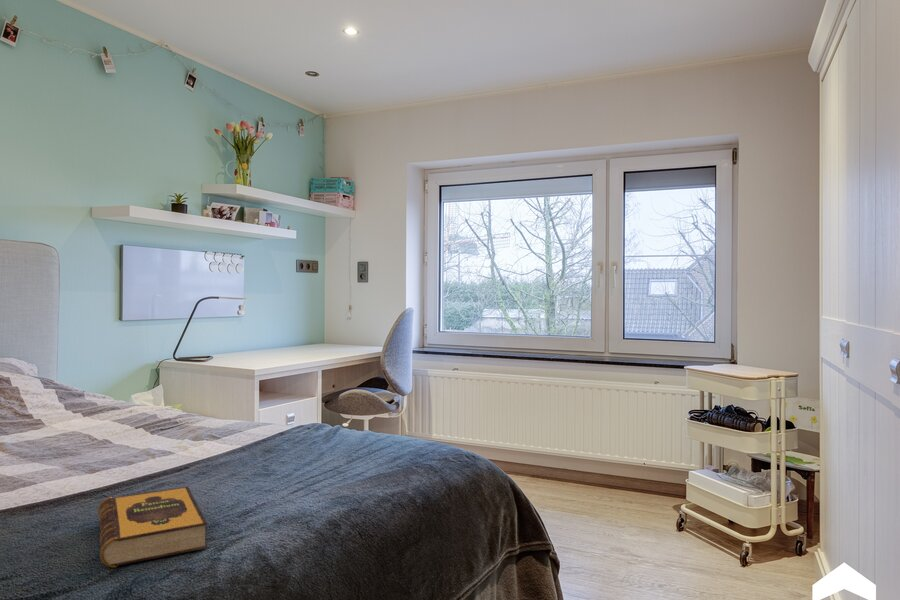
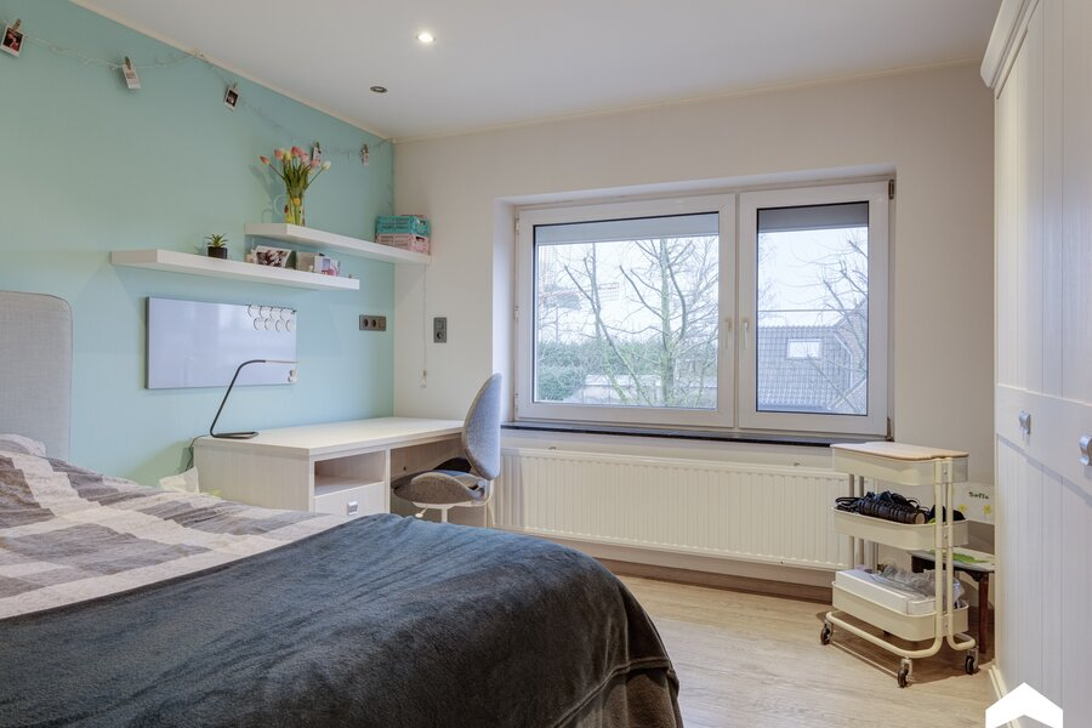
- hardback book (149, 522)
